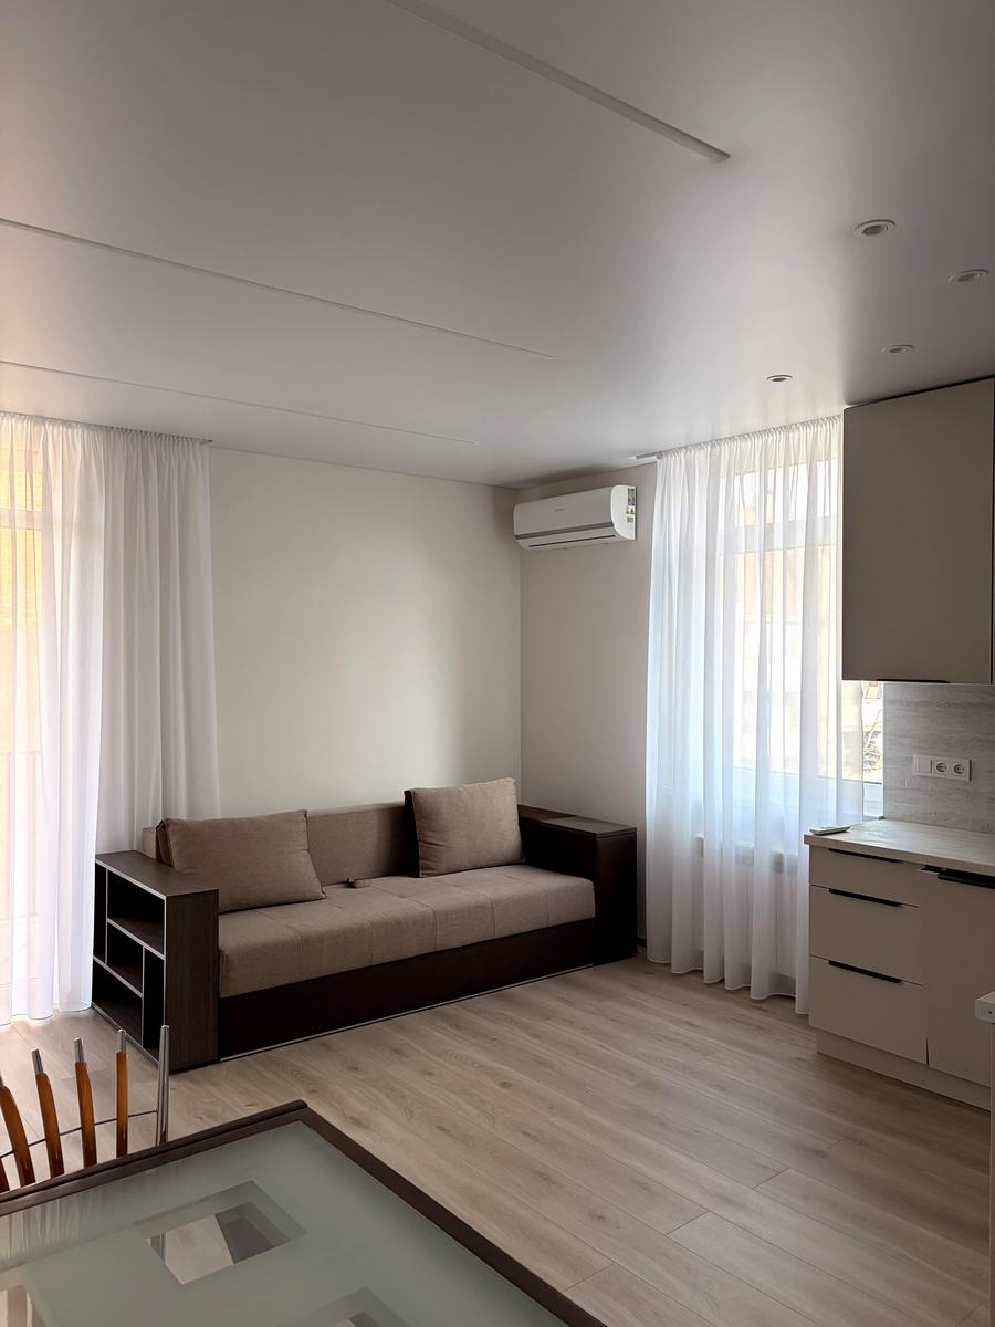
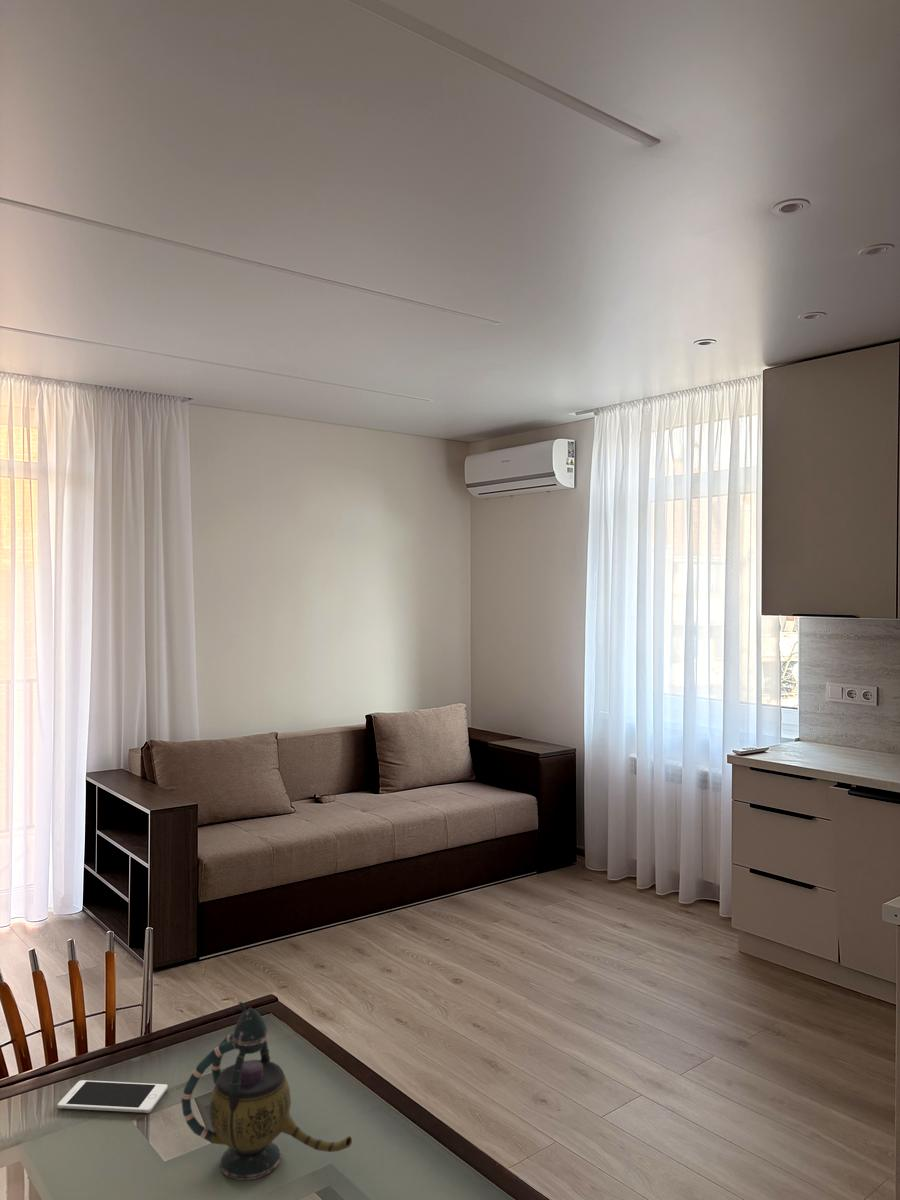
+ teapot (272, 1086)
+ cell phone (113, 1096)
